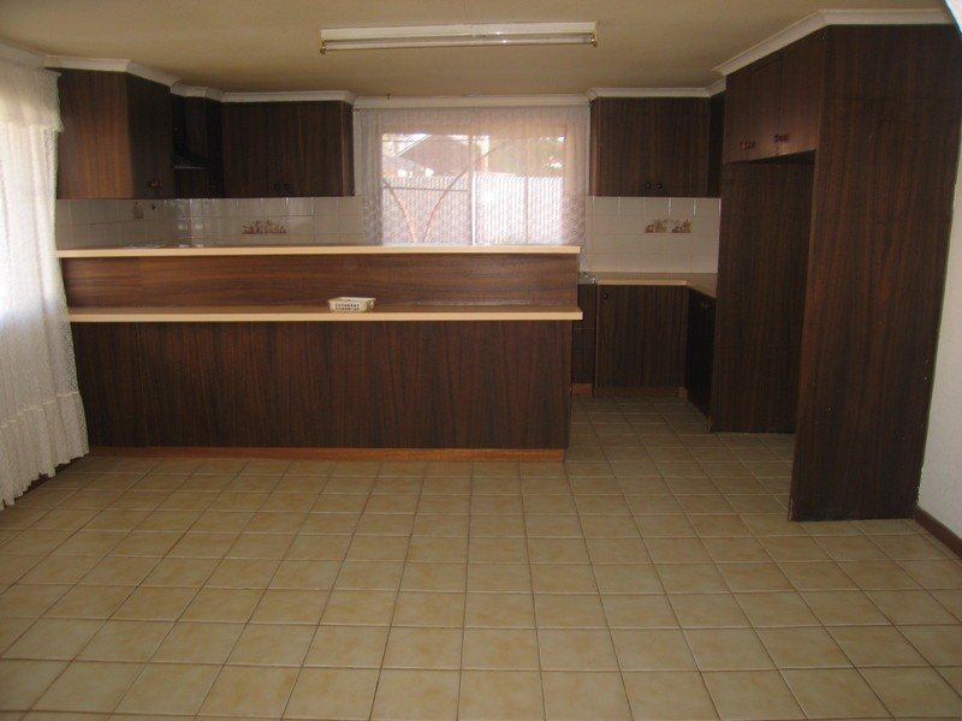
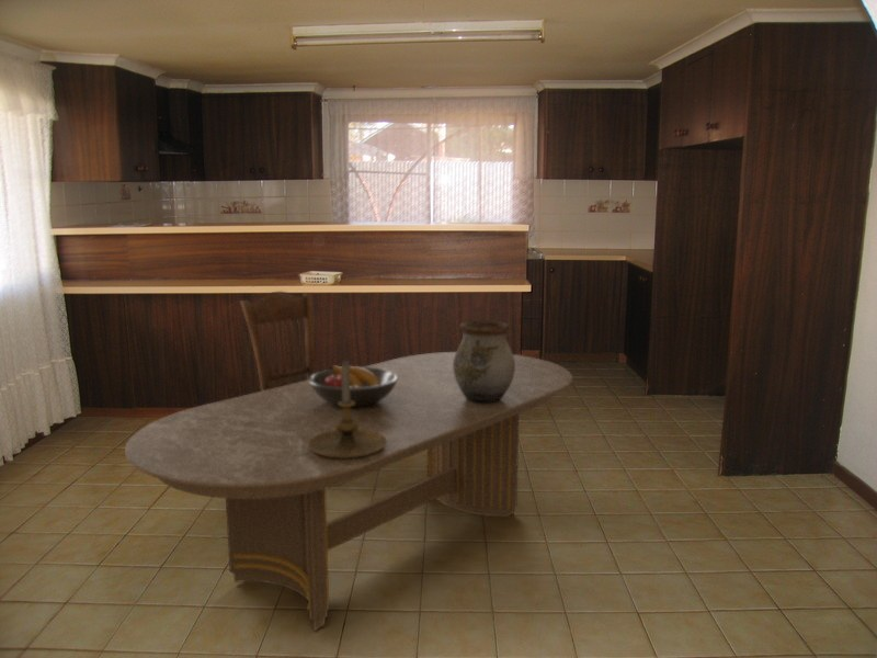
+ dining table (385, 466)
+ dining chair (307, 379)
+ candle holder (346, 404)
+ fruit bowl (353, 385)
+ vase (483, 361)
